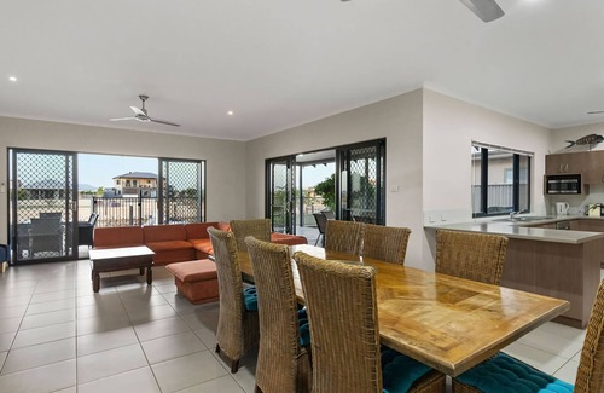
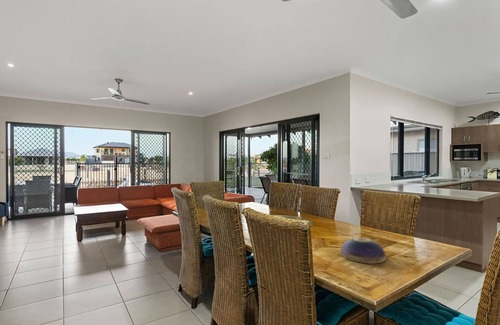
+ decorative bowl (362, 246)
